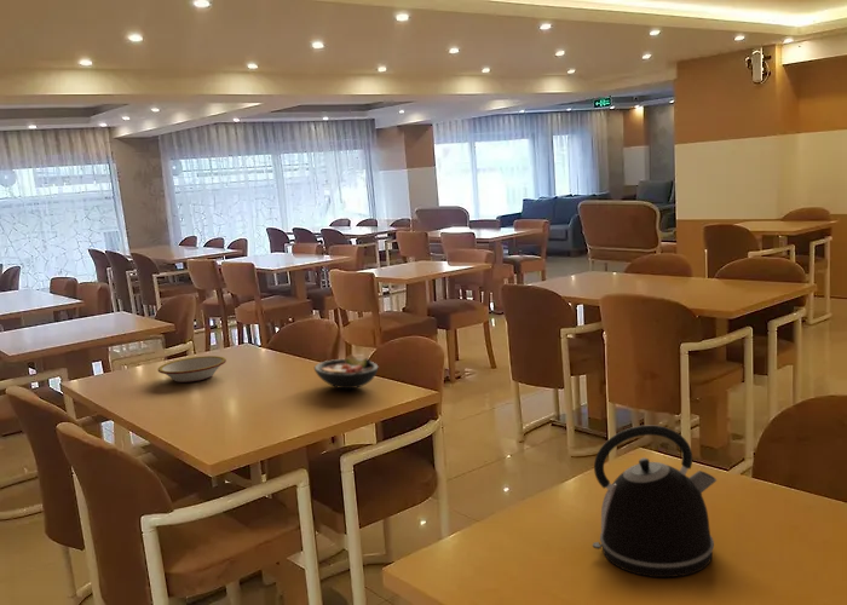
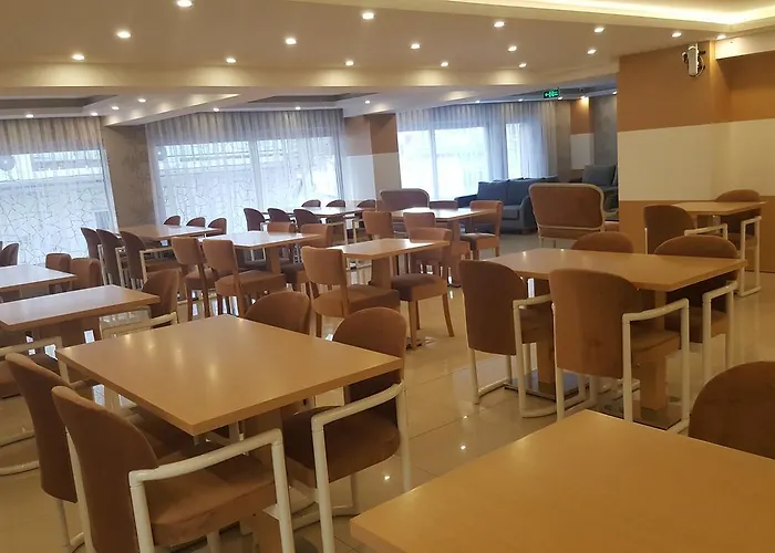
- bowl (346, 373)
- bowl (192, 370)
- kettle (652, 488)
